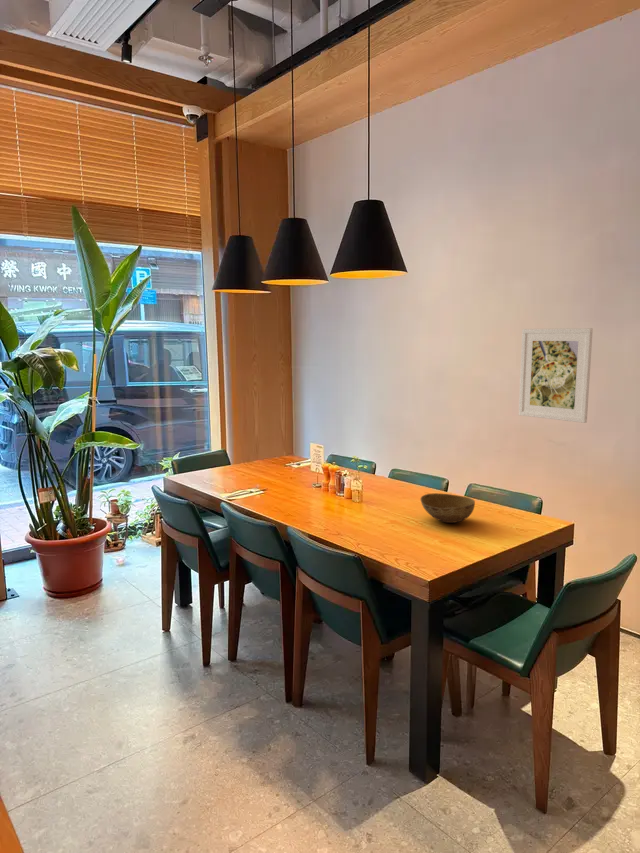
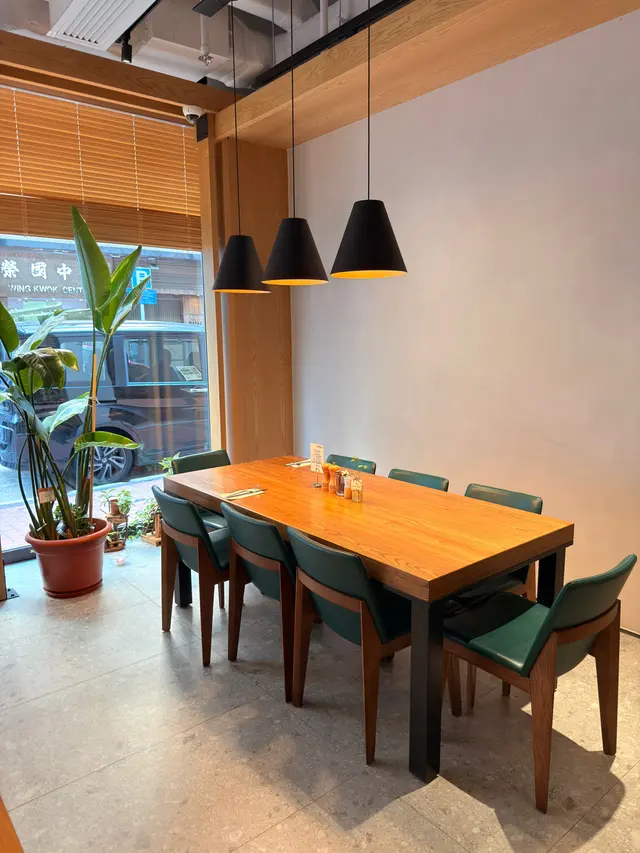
- bowl (446, 509)
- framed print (553, 374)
